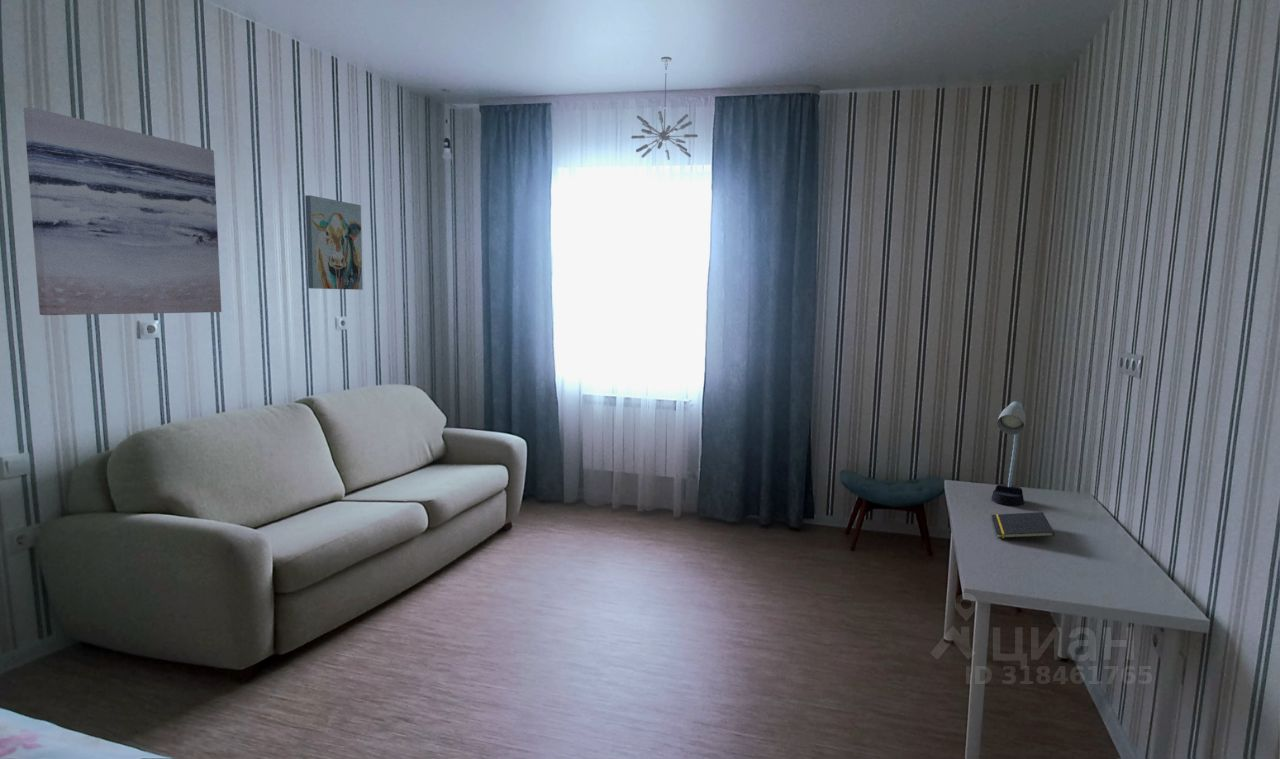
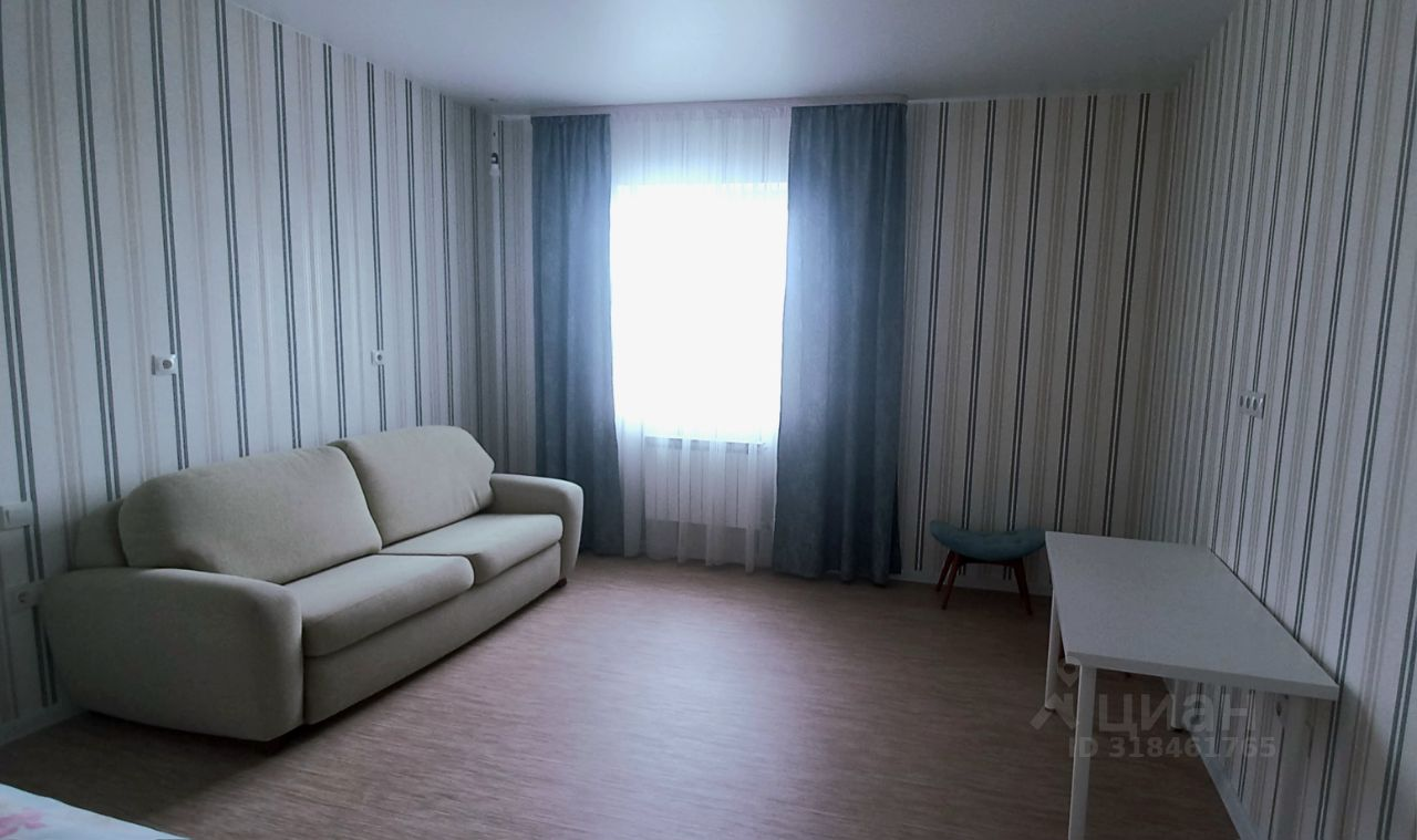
- wall art (335, 245)
- notepad (1021, 524)
- chandelier (665, 104)
- wall art (133, 223)
- desk lamp (1012, 452)
